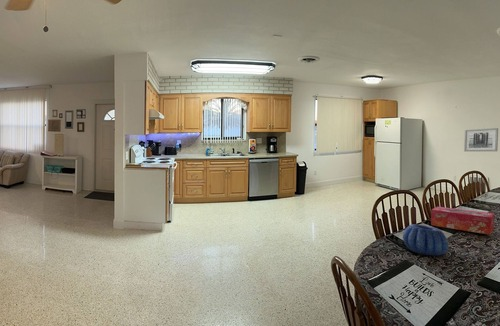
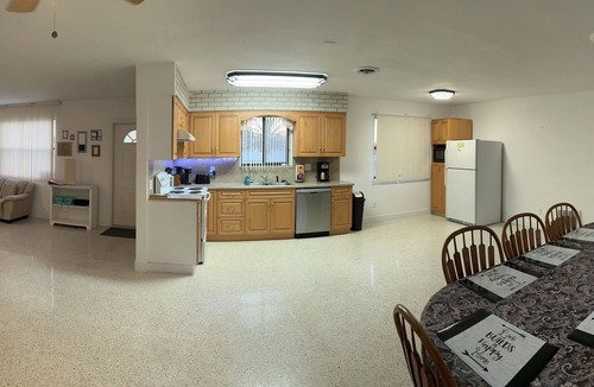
- tissue box (461, 219)
- decorative bowl (424, 238)
- wall art (480, 140)
